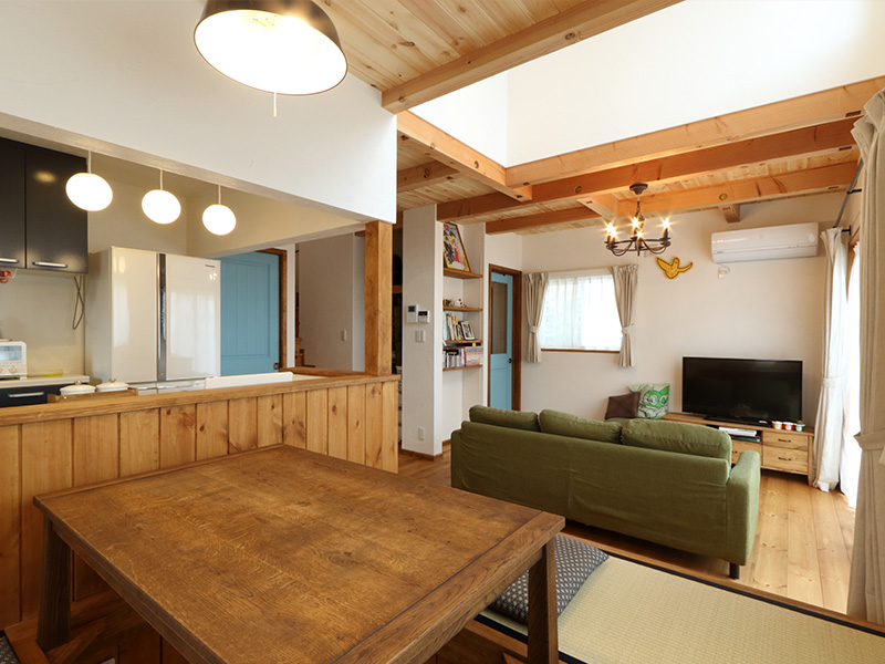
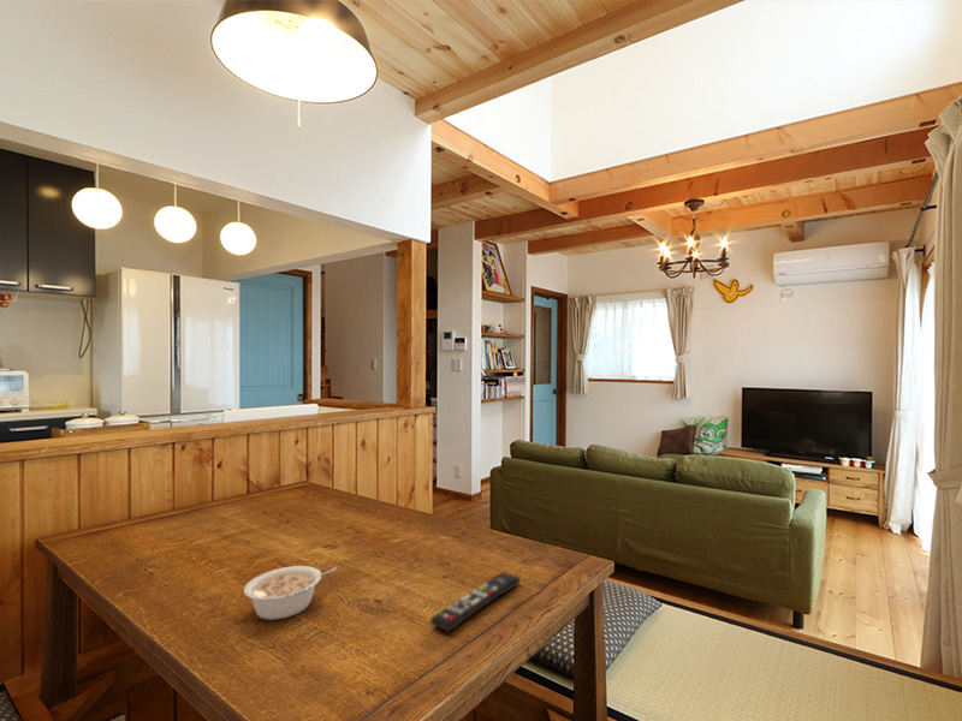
+ legume (286, 590)
+ remote control (479, 598)
